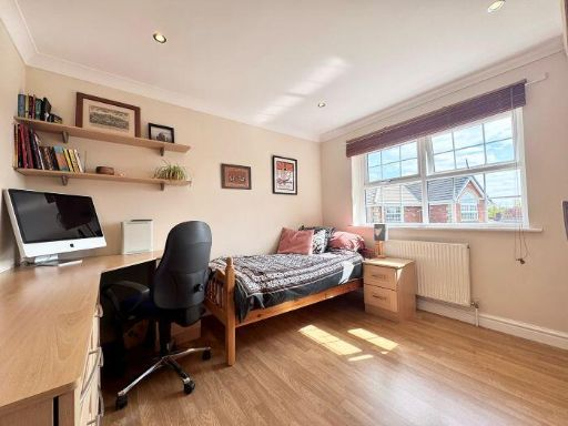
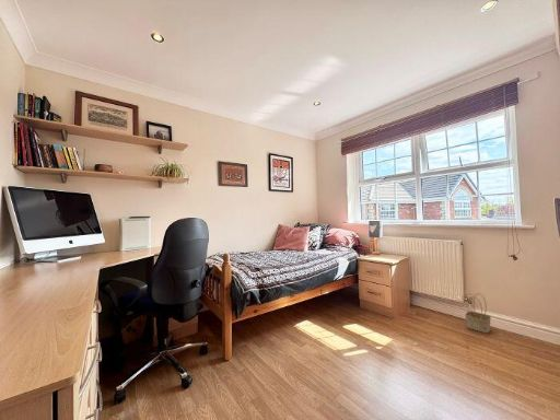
+ basket (477, 313)
